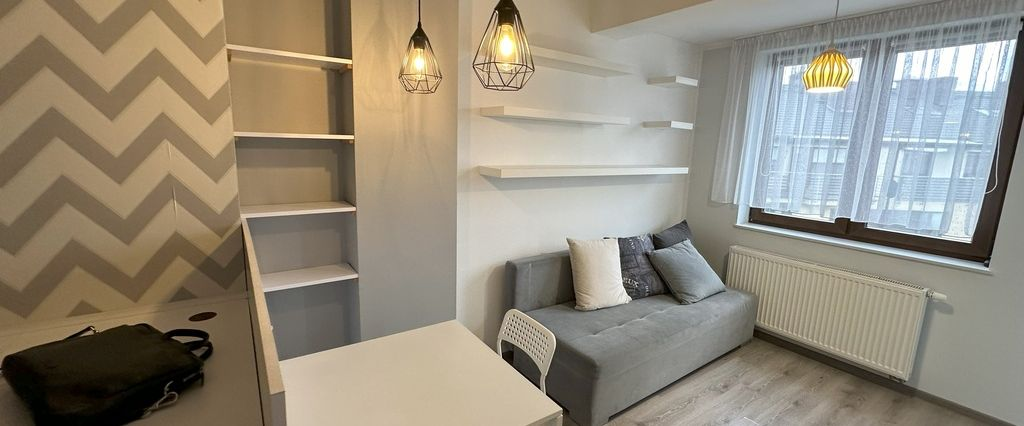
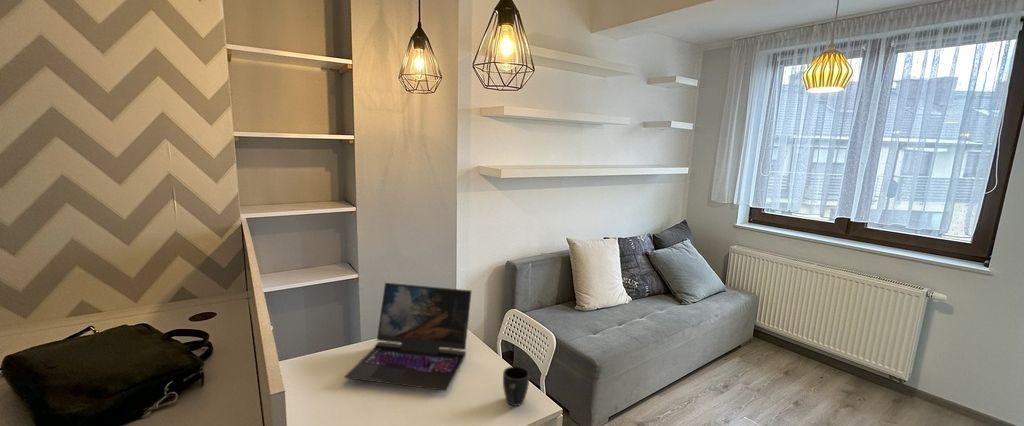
+ mug (514, 390)
+ laptop (412, 332)
